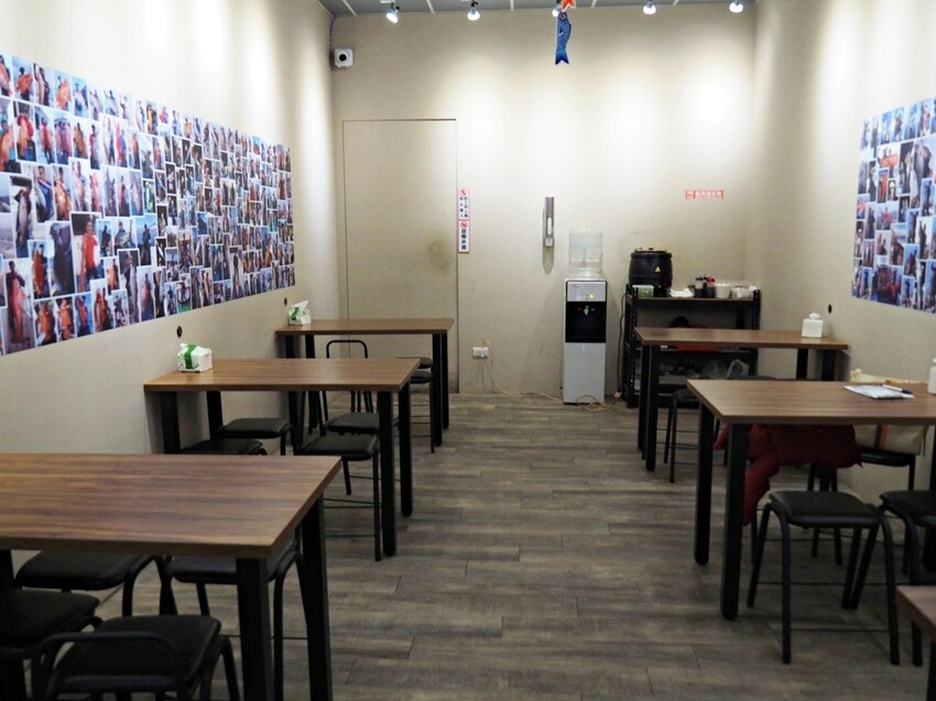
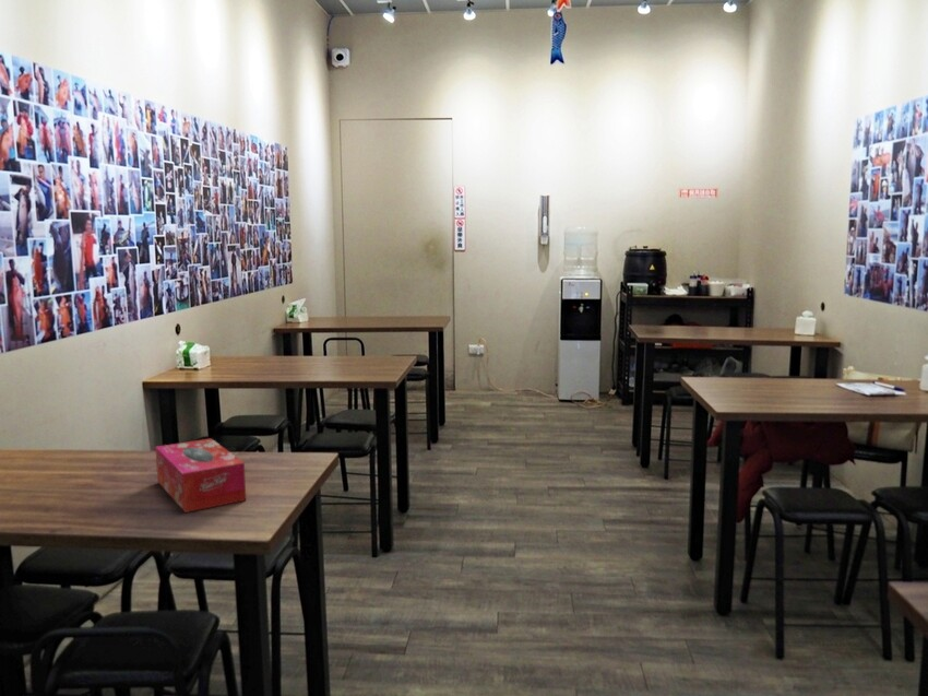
+ tissue box (199, 472)
